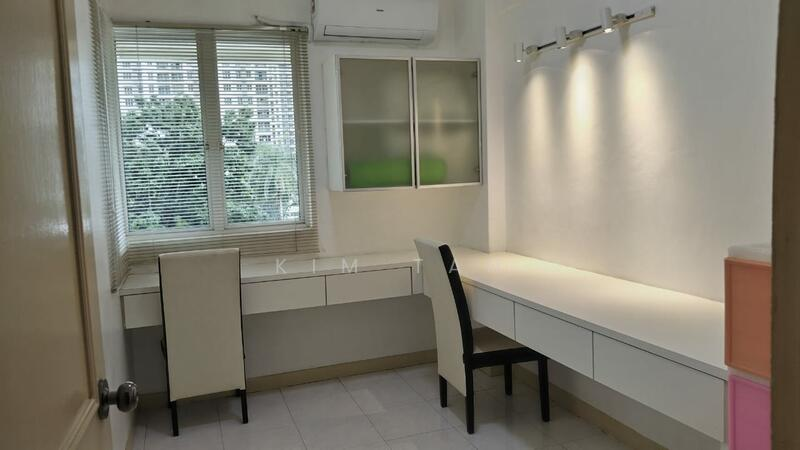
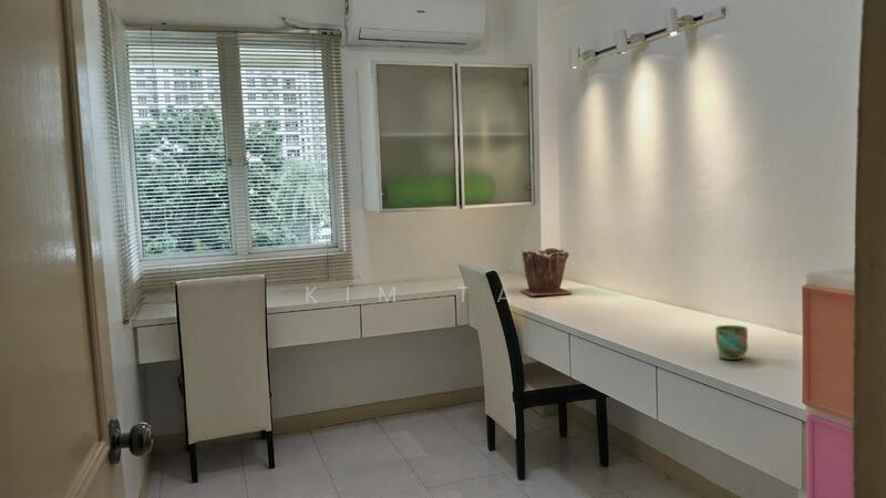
+ plant pot (544, 270)
+ mug (734, 343)
